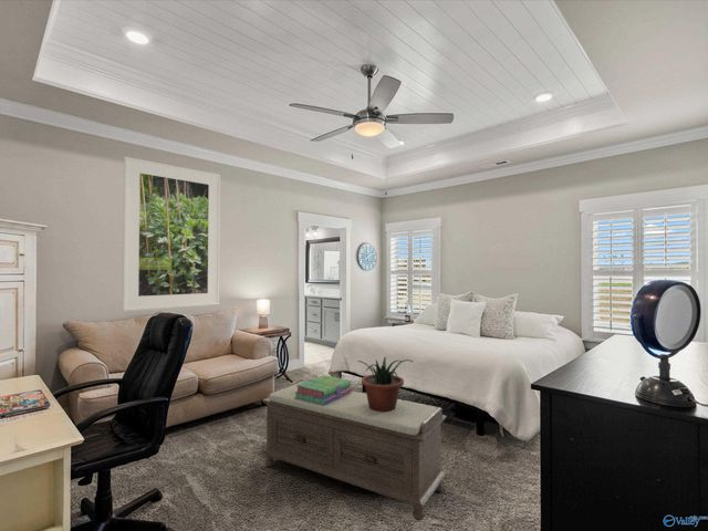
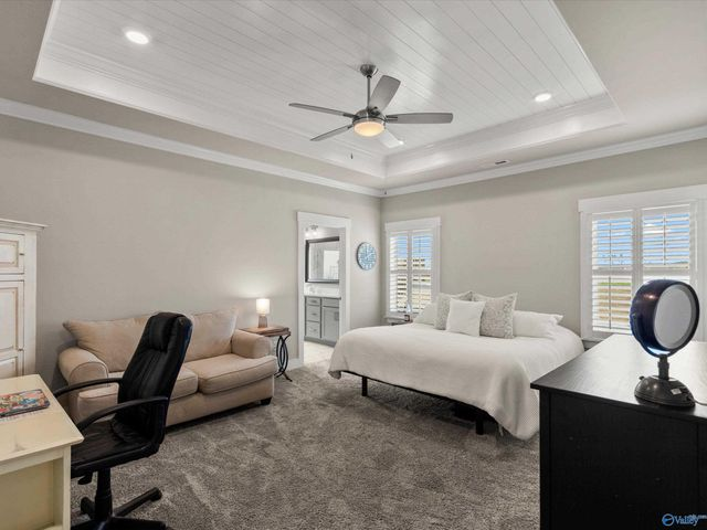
- stack of books (323, 388)
- potted plant (385, 384)
- bench (348, 438)
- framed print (175, 237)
